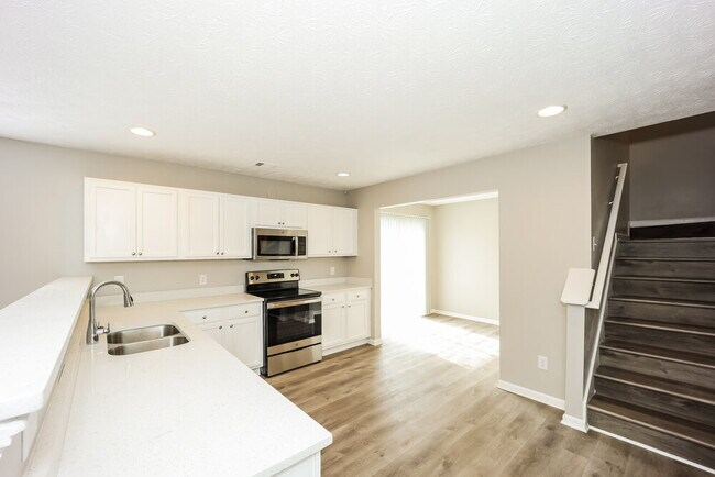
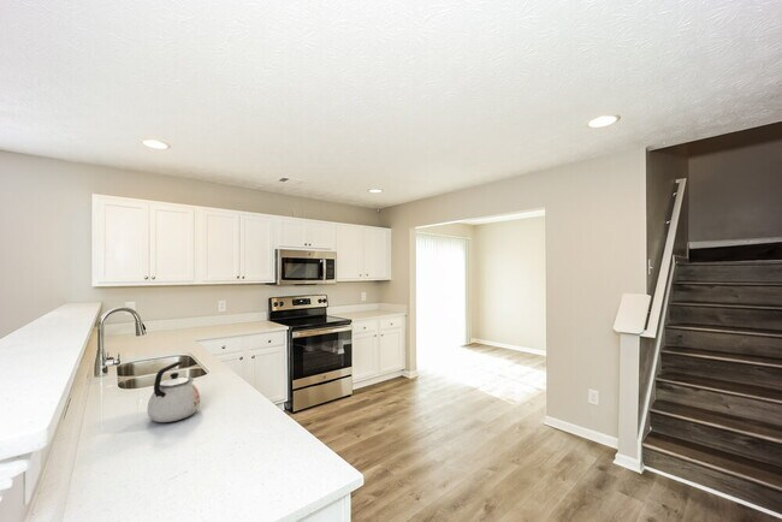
+ kettle (174, 388)
